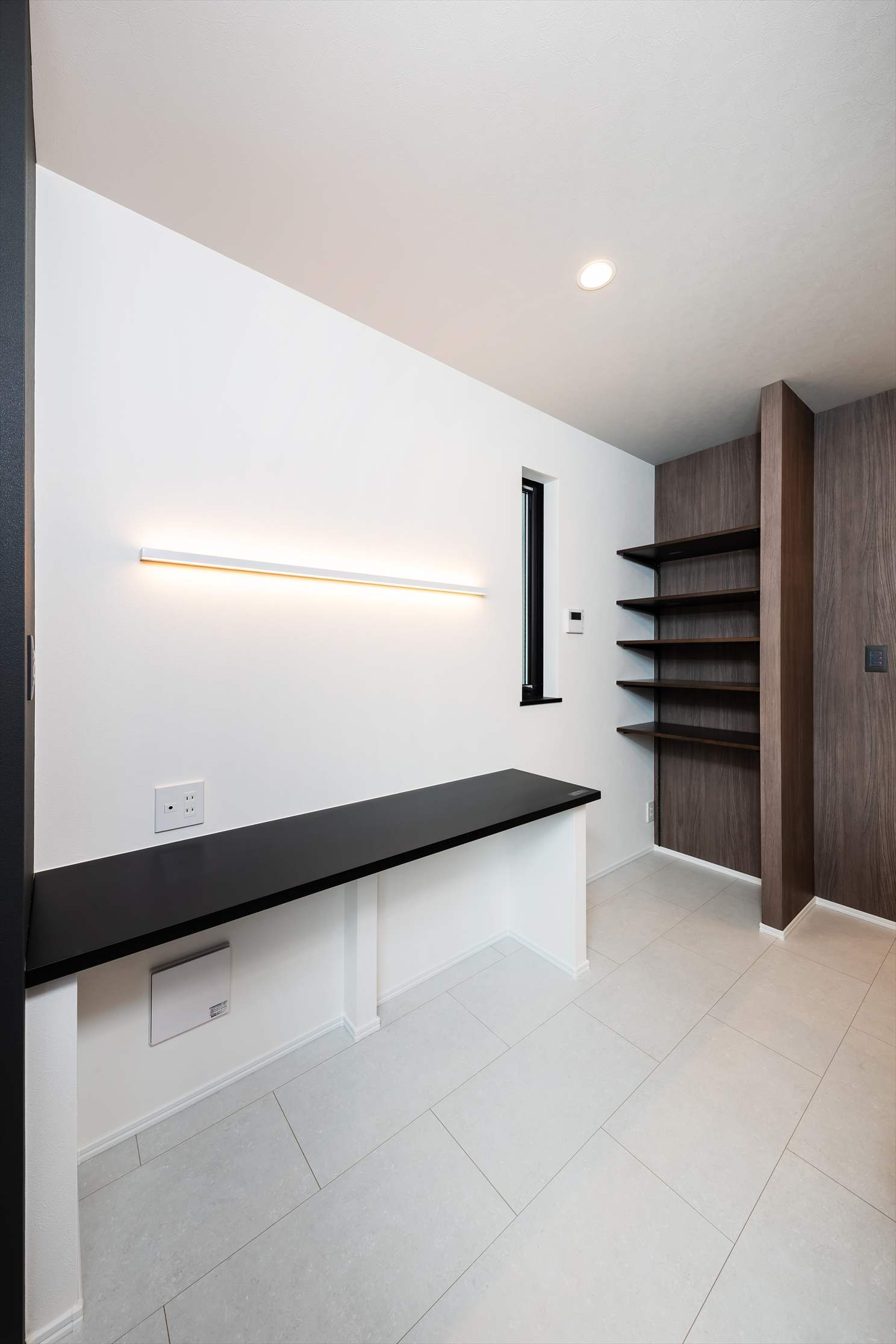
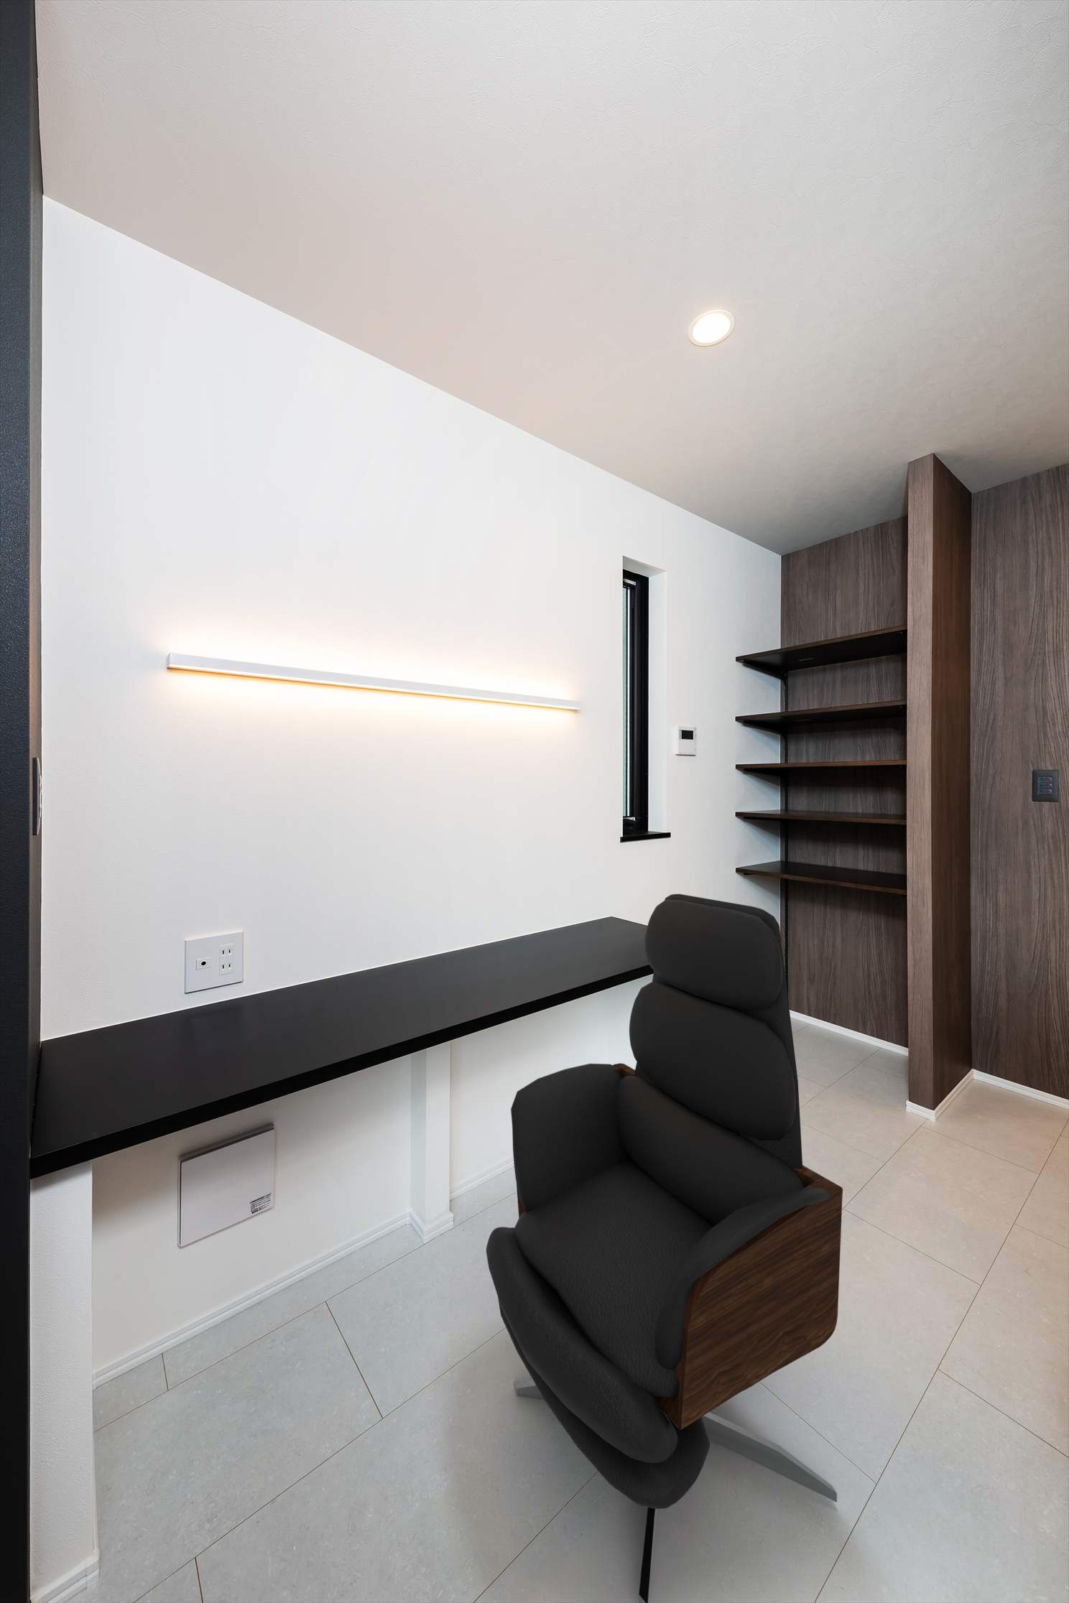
+ office chair (657, 1162)
